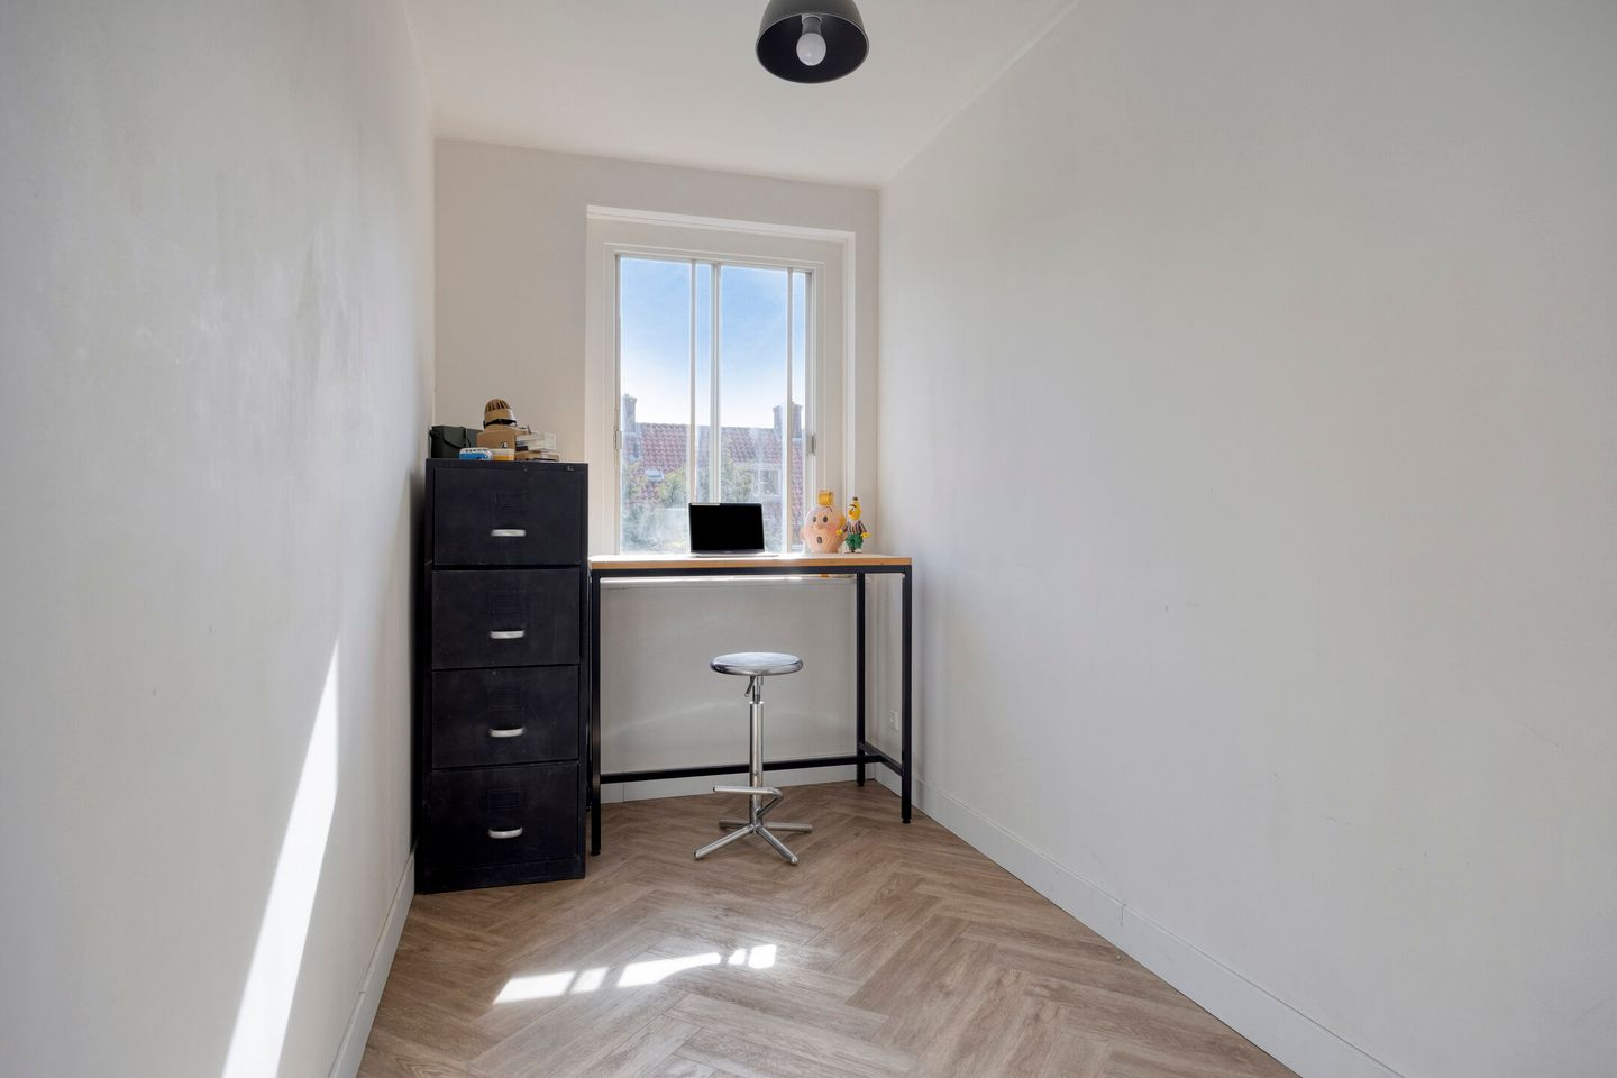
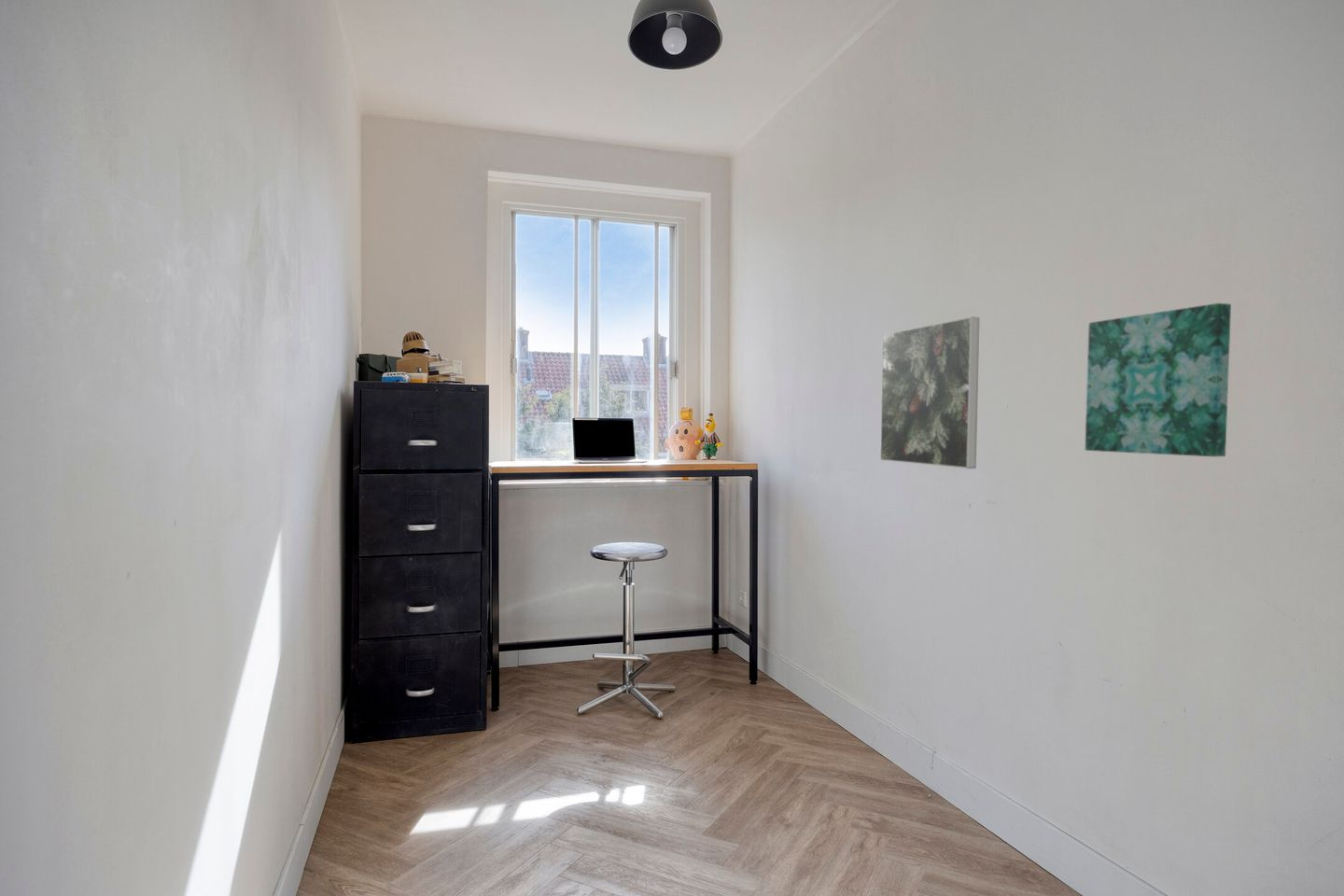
+ wall art (1151, 384)
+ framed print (925, 395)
